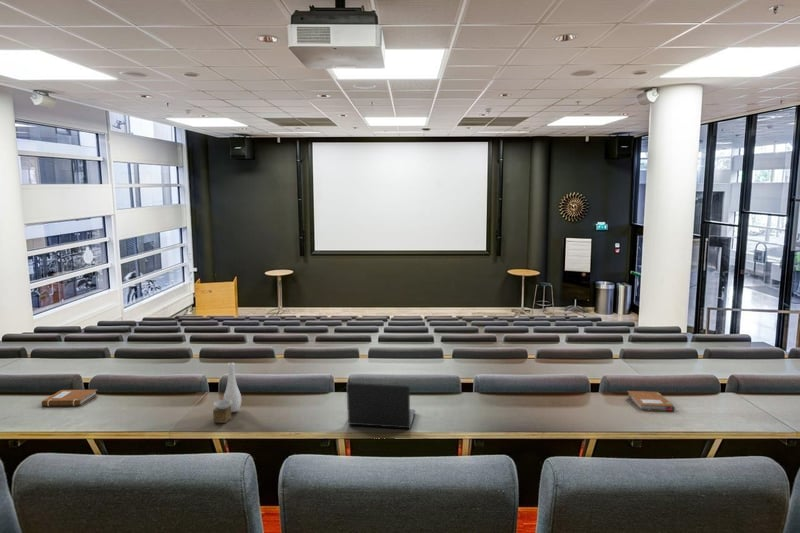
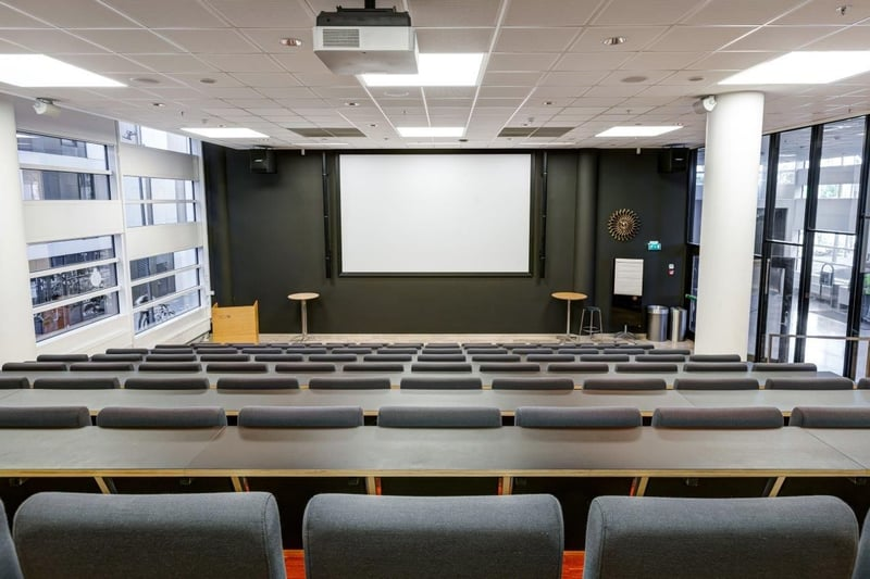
- vase (227, 391)
- notebook (69, 397)
- notebook (650, 401)
- laptop (382, 398)
